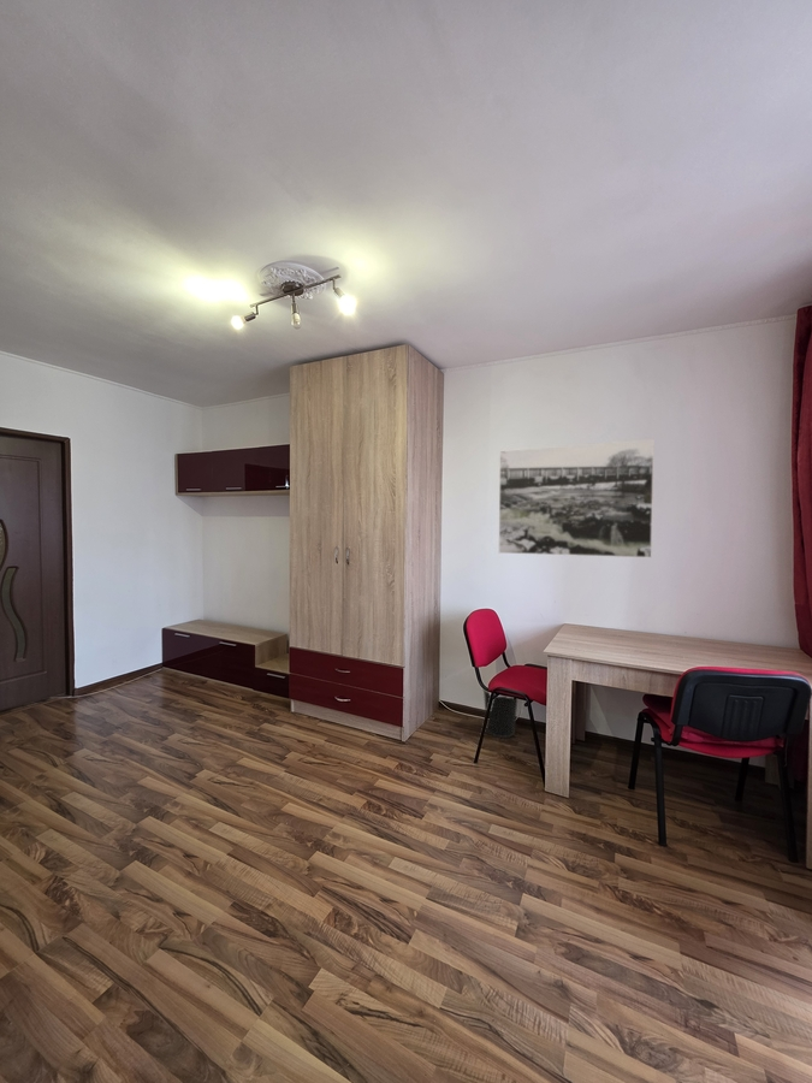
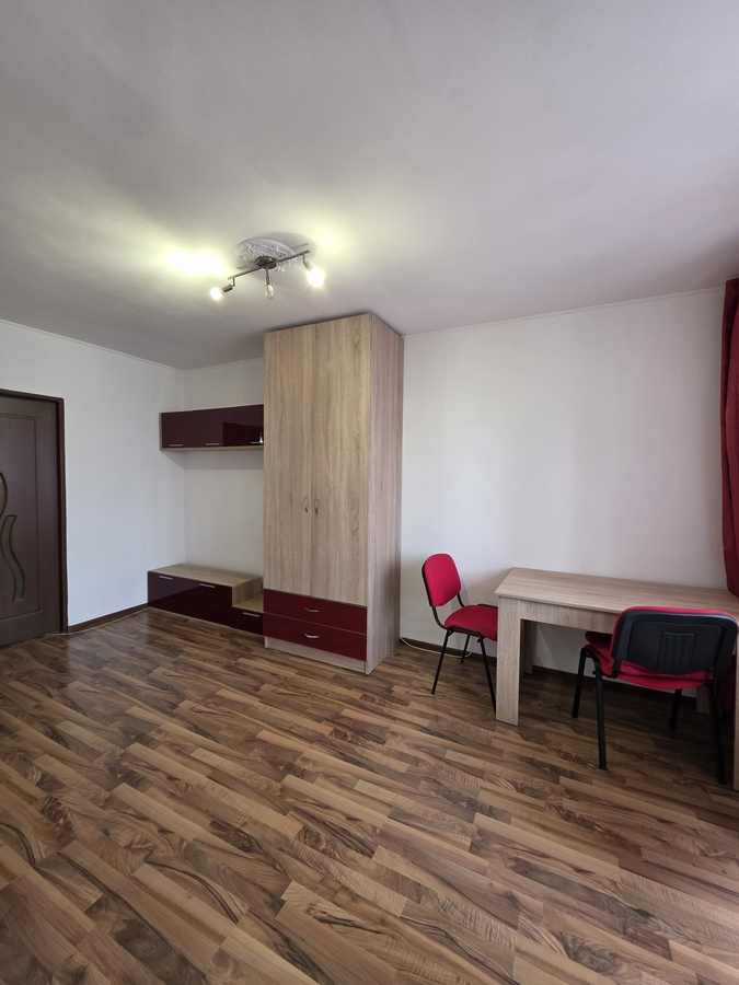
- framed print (570, 501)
- wastebasket (500, 710)
